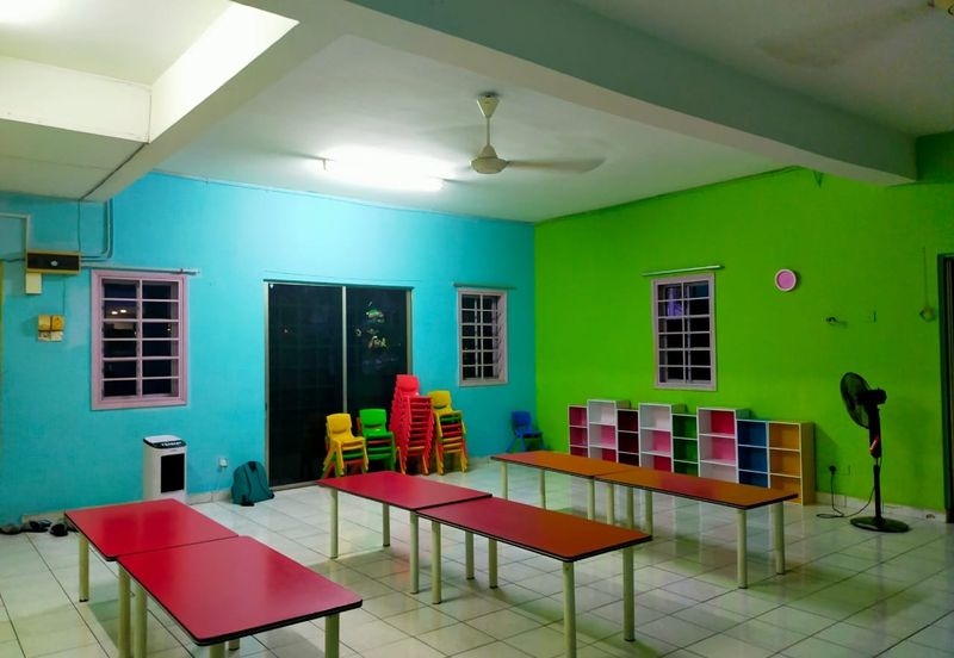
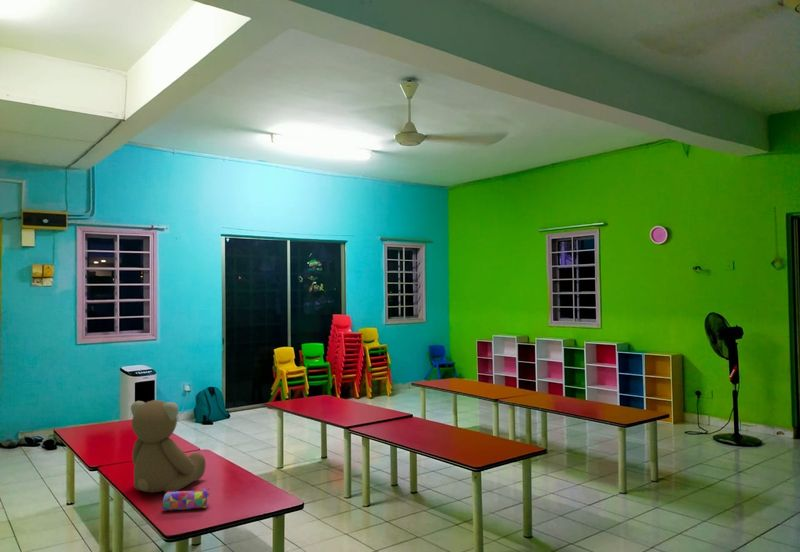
+ pencil case (186, 499)
+ teddy bear (164, 442)
